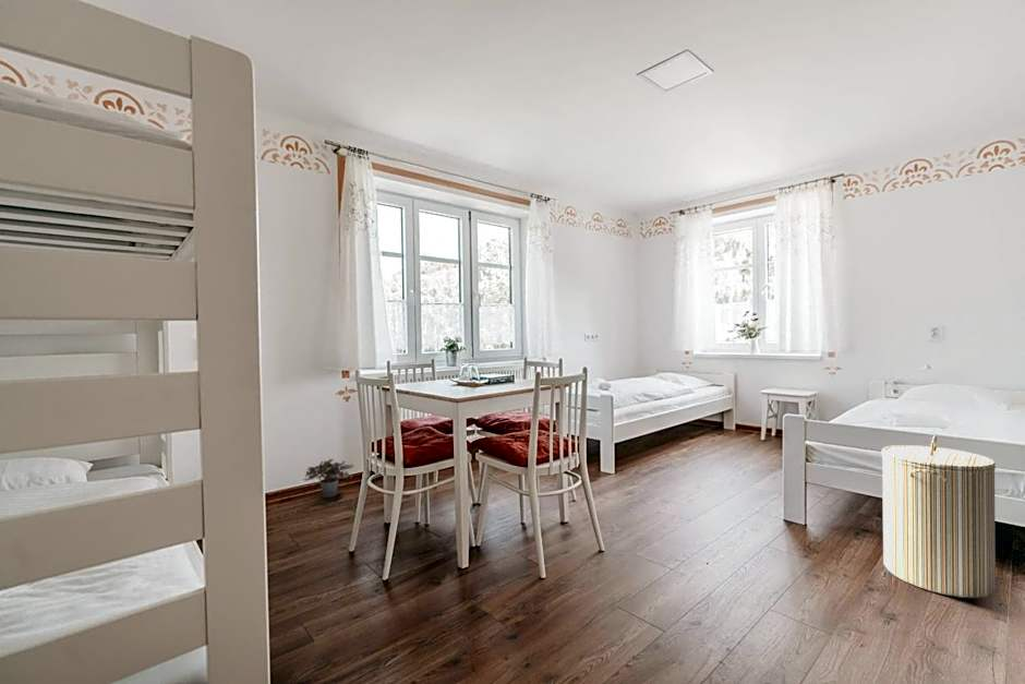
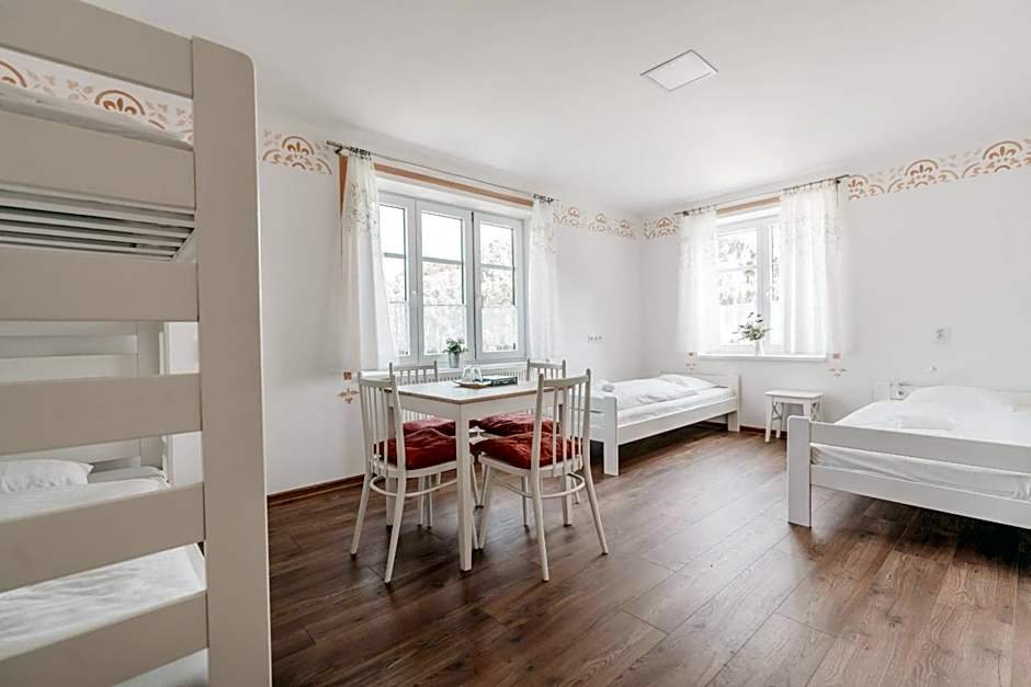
- potted plant (328, 478)
- laundry hamper (934, 505)
